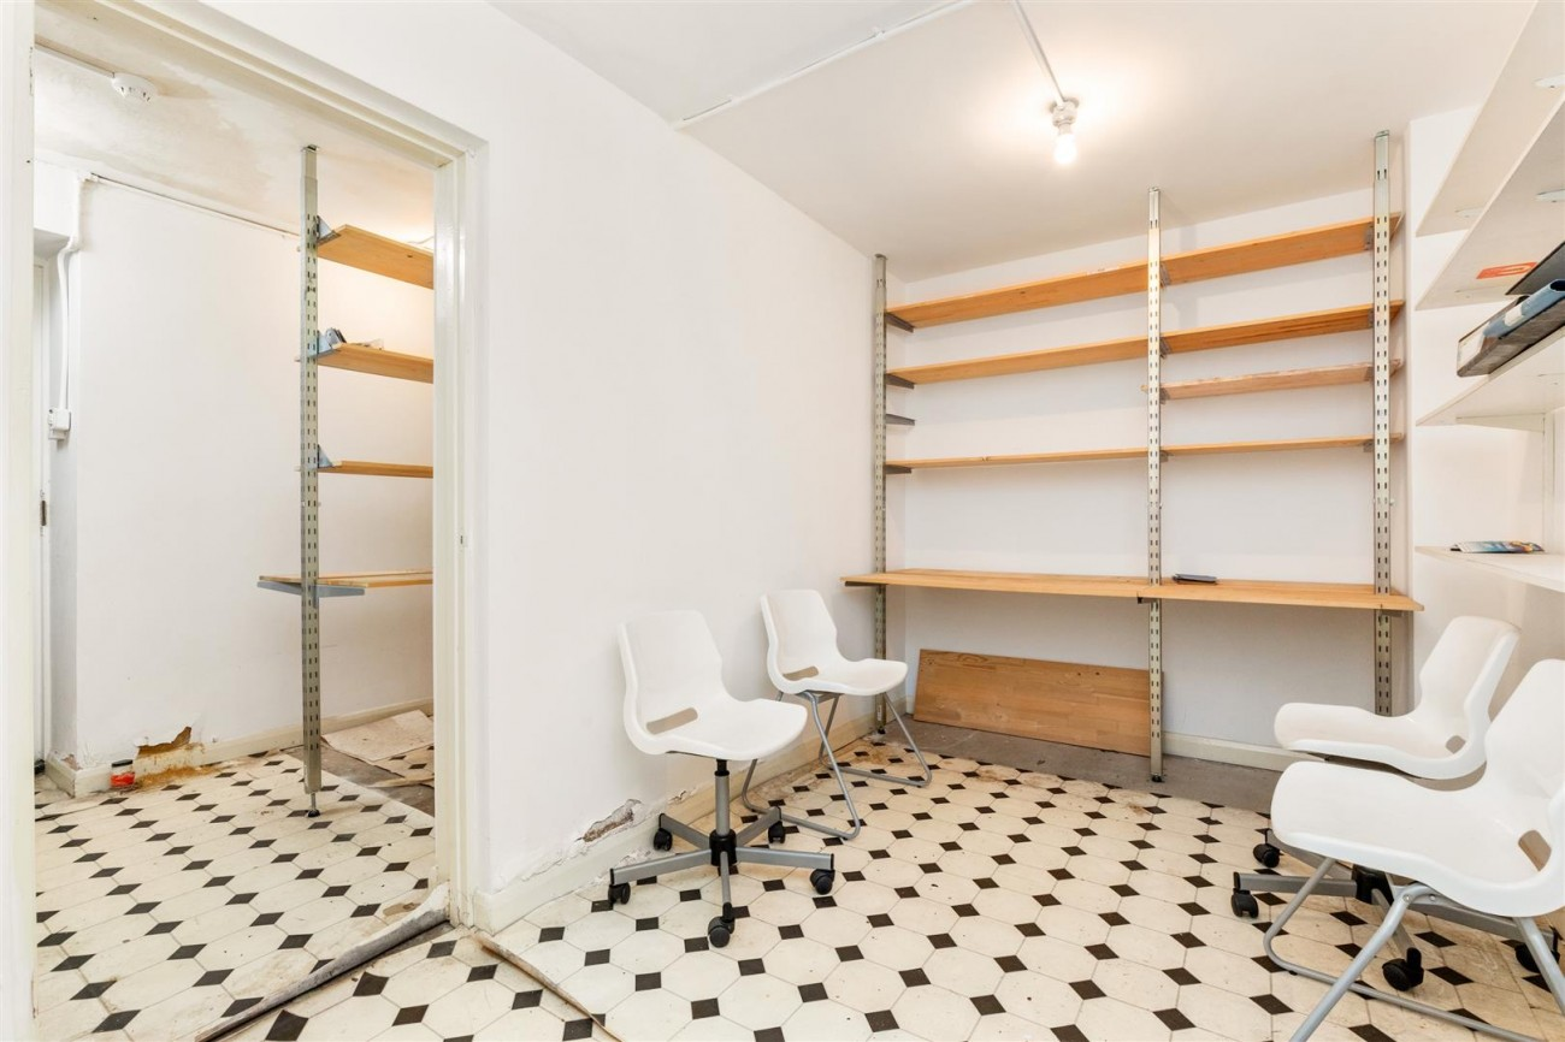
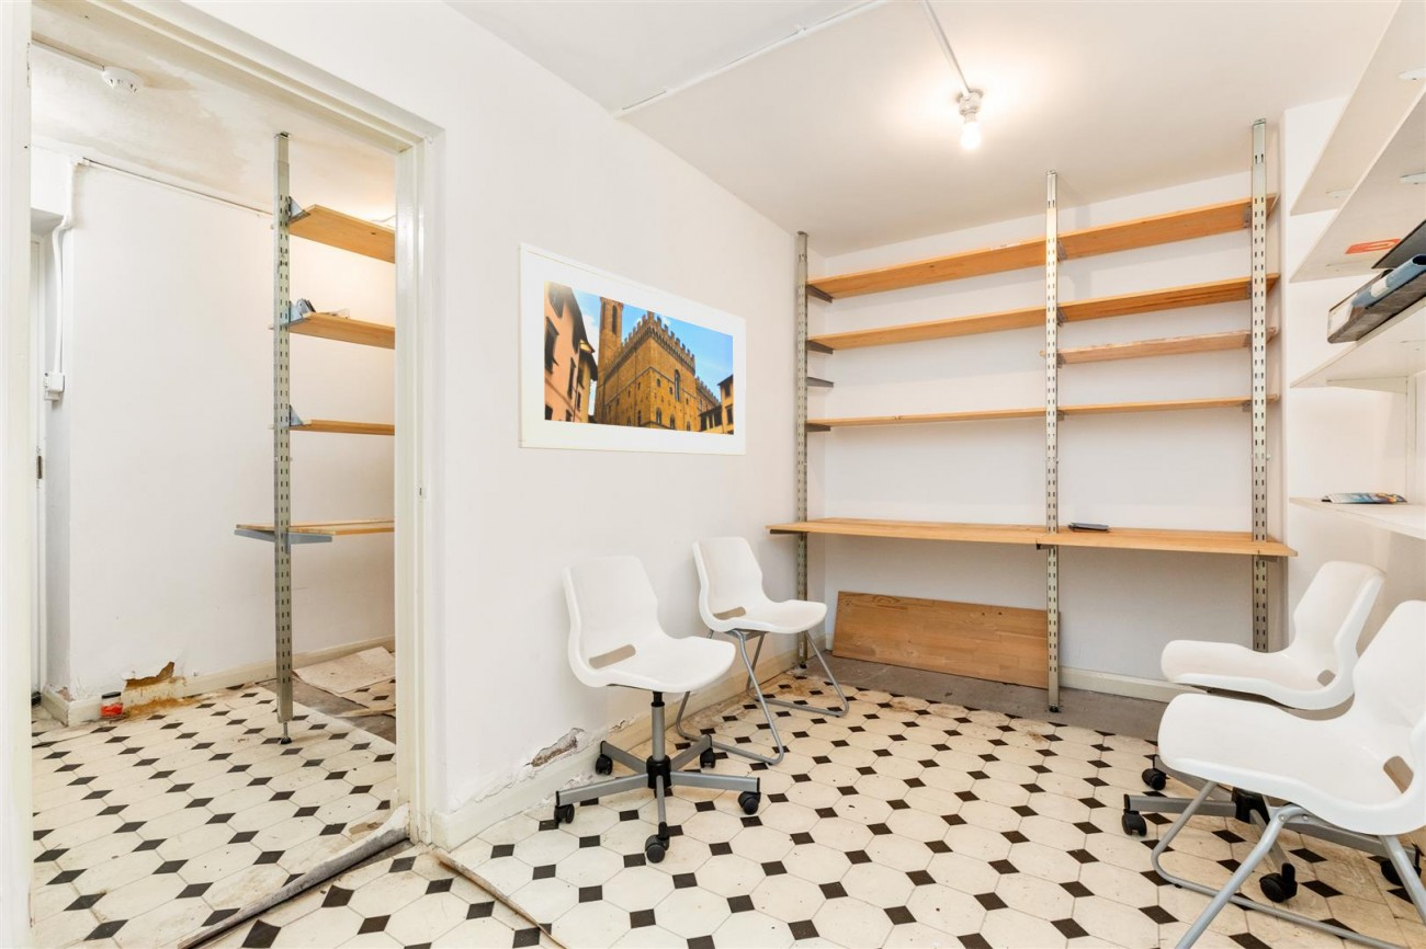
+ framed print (654, 370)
